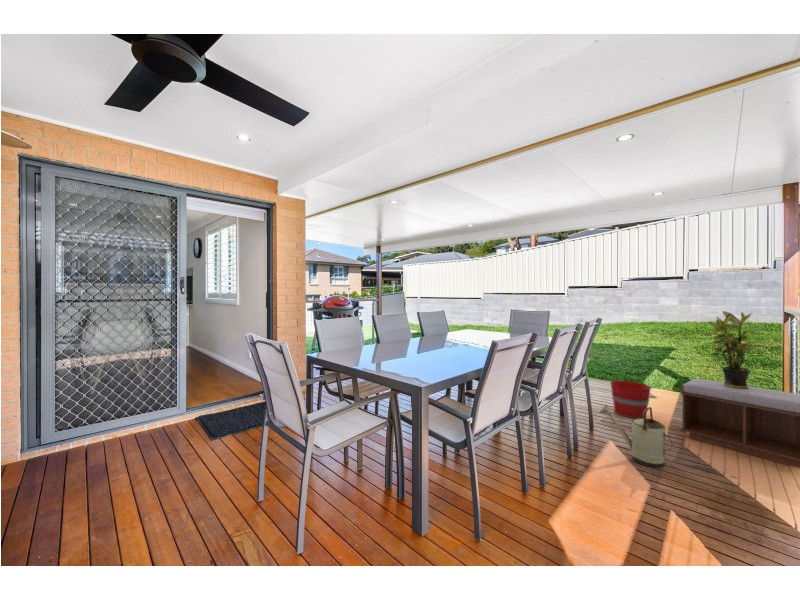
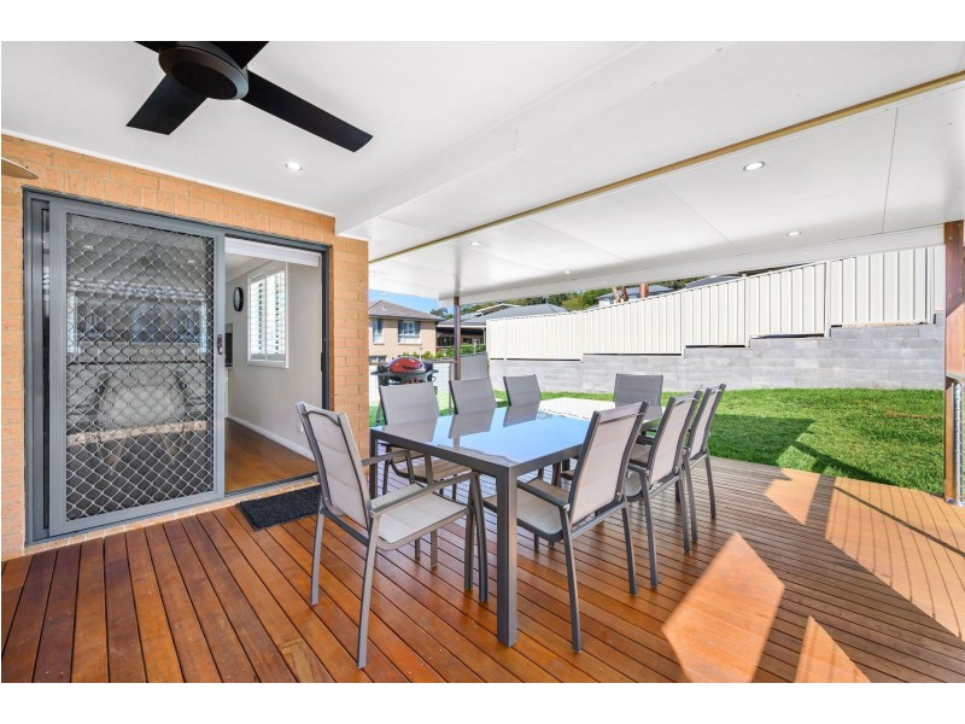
- bucket (630, 398)
- watering can (633, 431)
- bench (748, 418)
- potted plant (731, 348)
